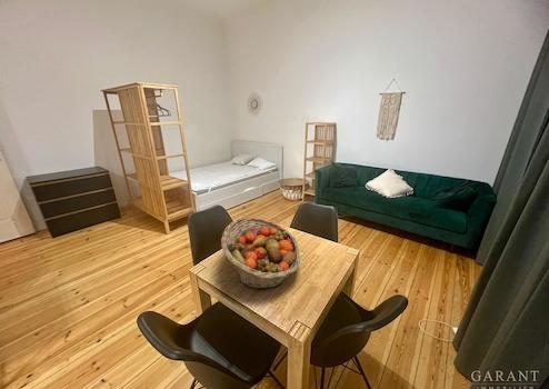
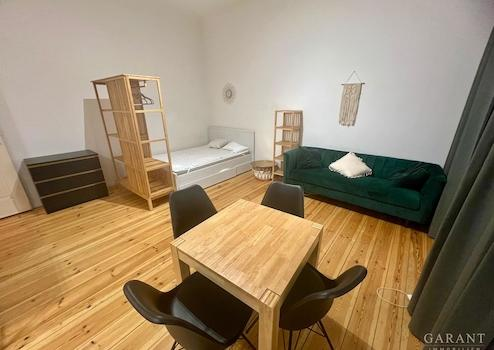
- fruit basket (262, 249)
